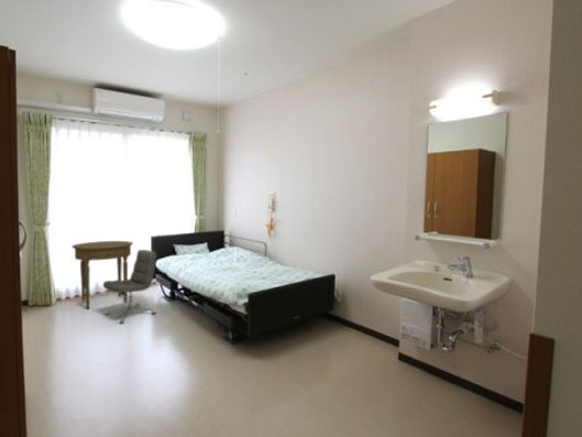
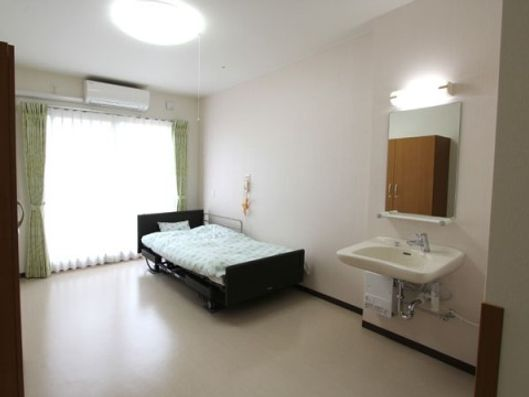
- side table (118, 273)
- chair (131, 283)
